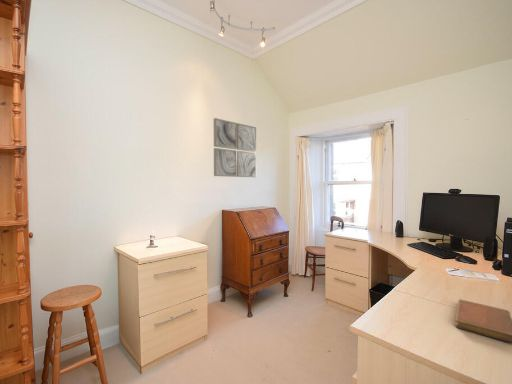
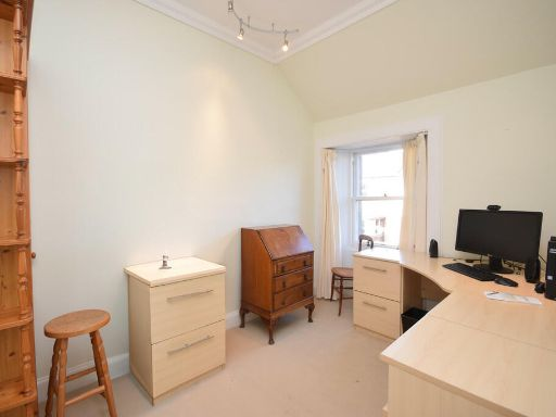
- notebook (483, 318)
- wall art (236, 149)
